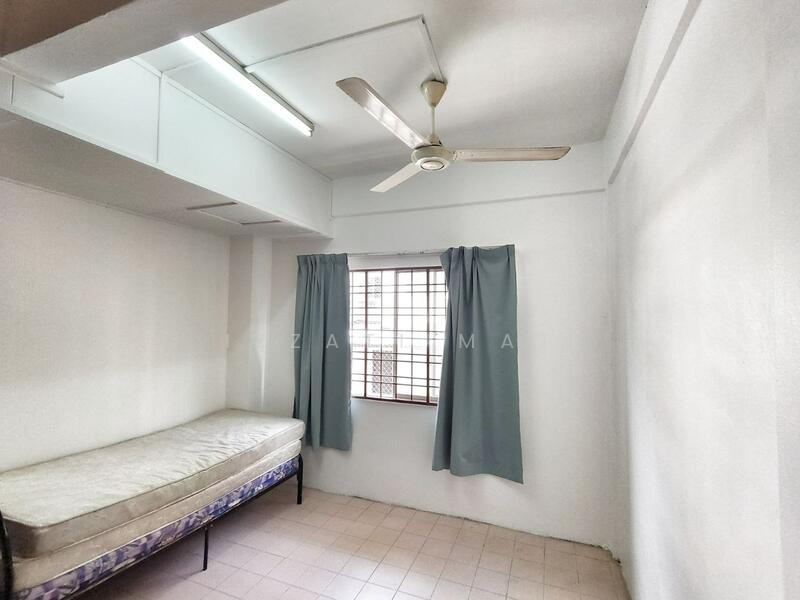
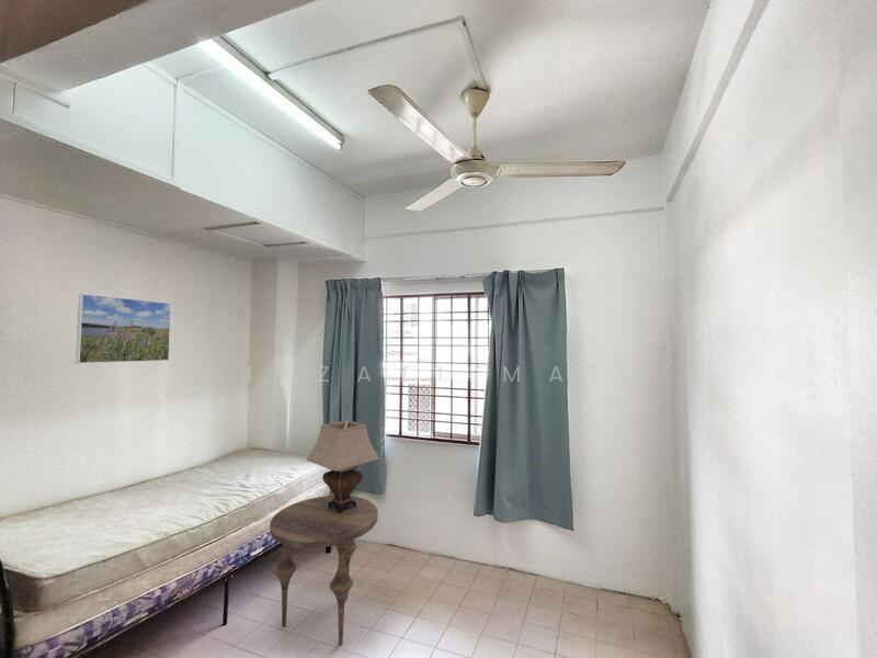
+ side table (337, 570)
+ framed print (127, 330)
+ table lamp (342, 465)
